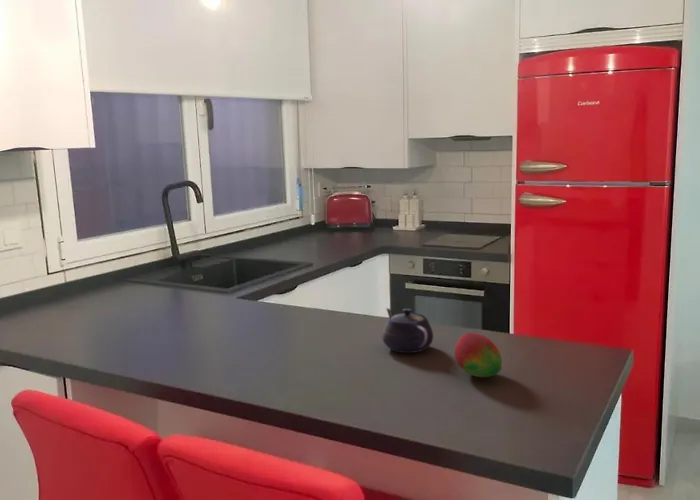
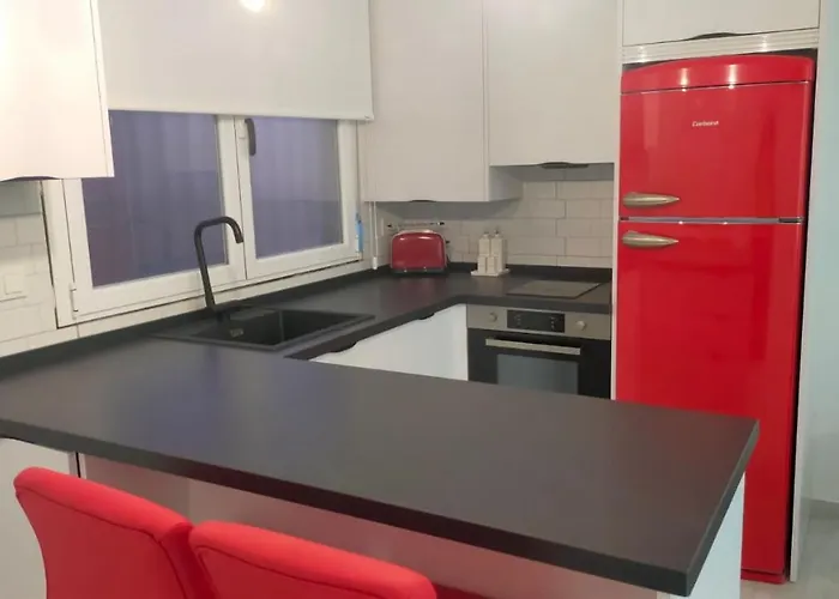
- teapot (406, 328)
- fruit (479, 355)
